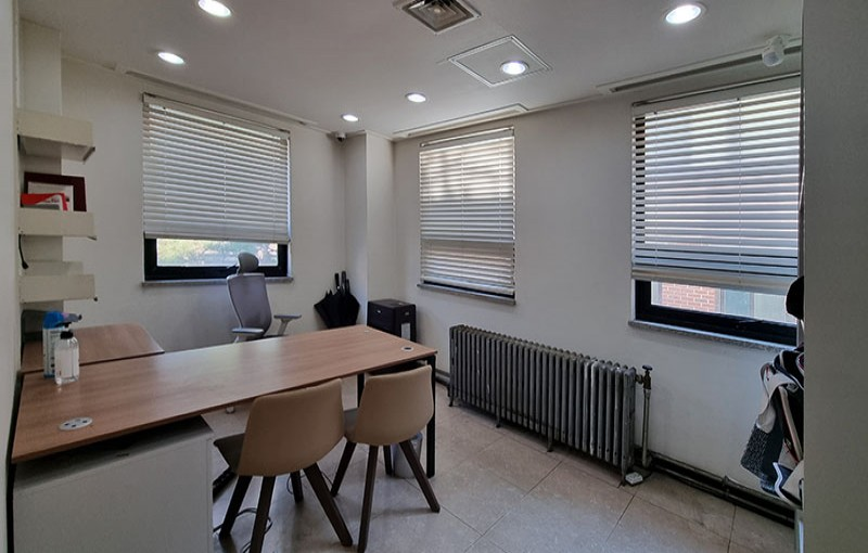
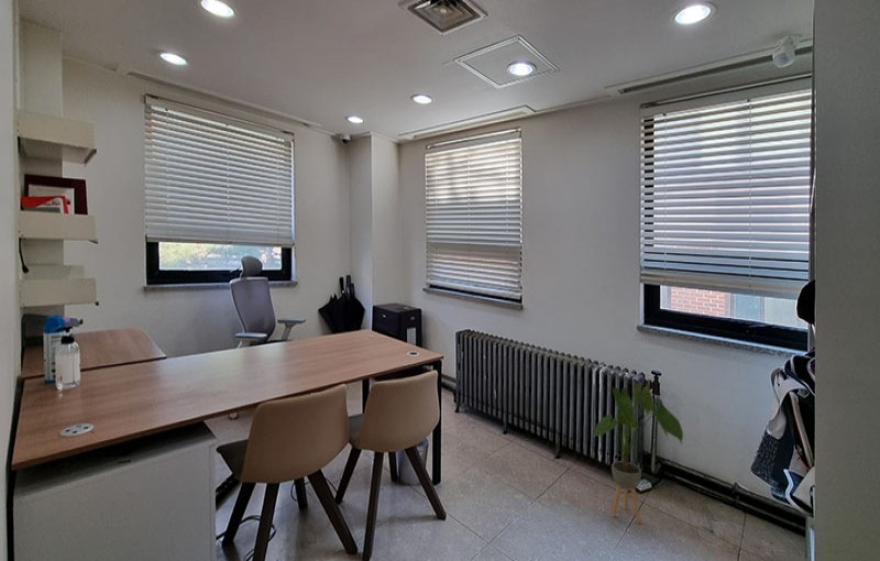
+ house plant (630, 451)
